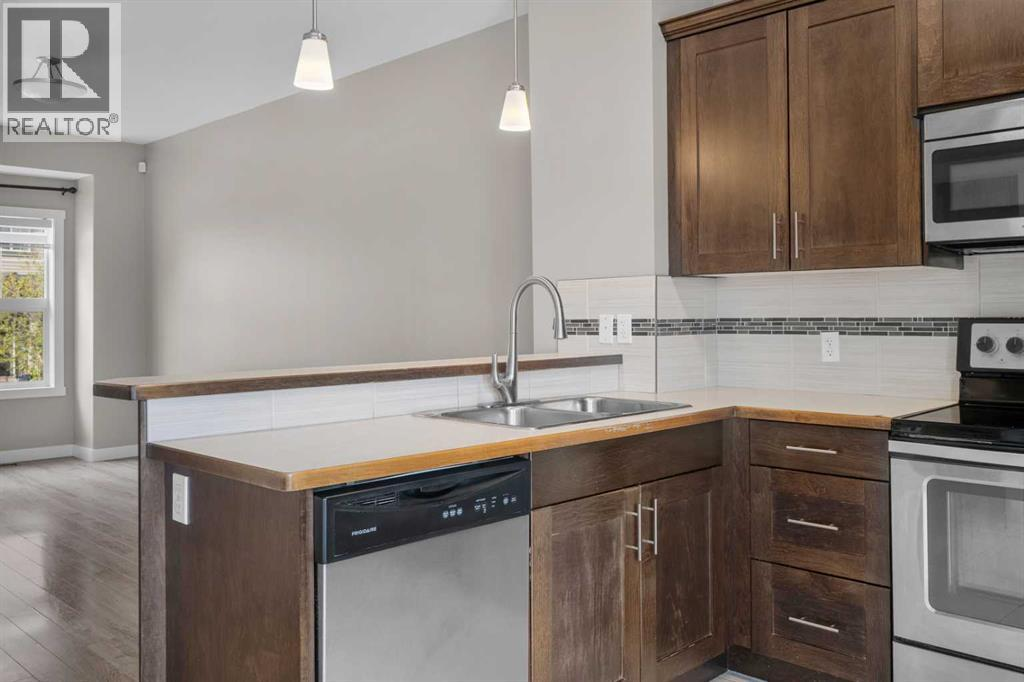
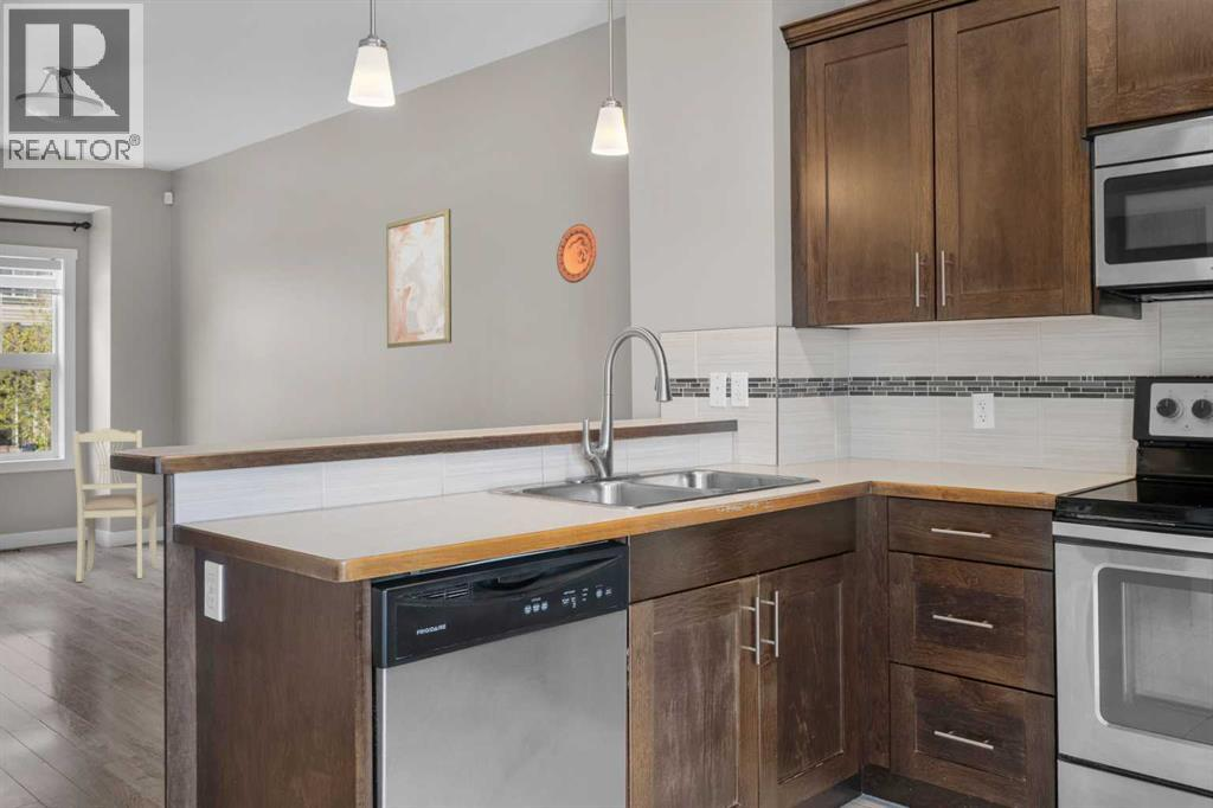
+ dining chair (116, 500)
+ wall art (417, 281)
+ decorative plate (577, 254)
